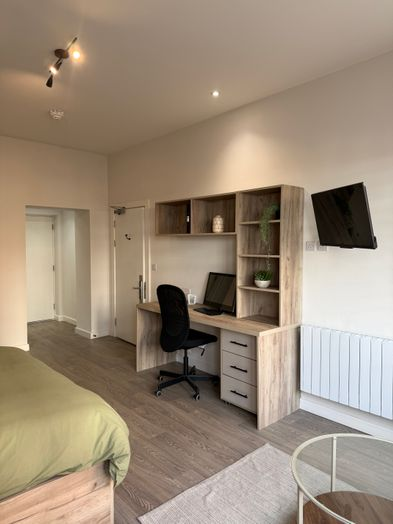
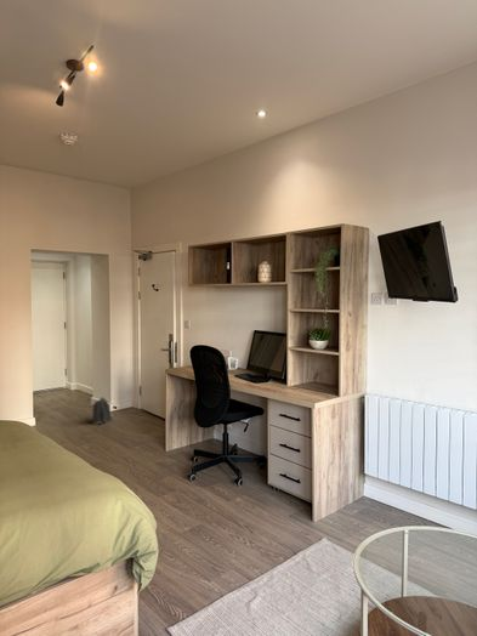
+ backpack (103, 409)
